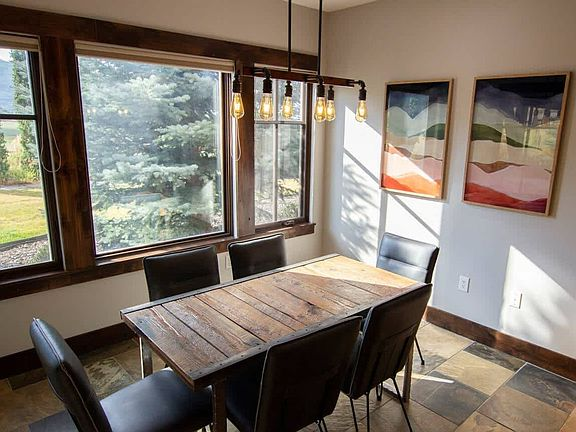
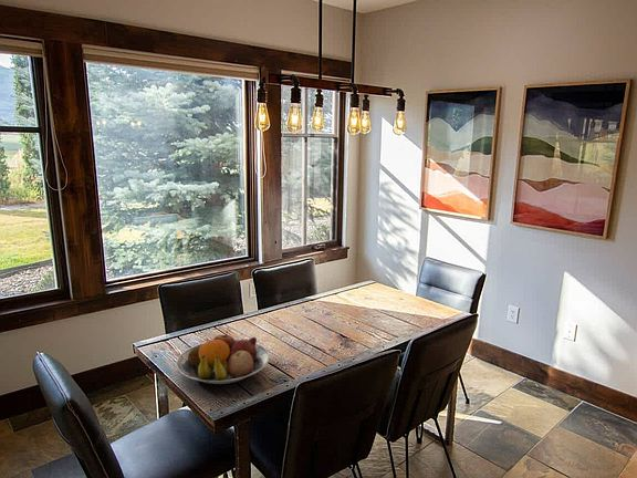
+ fruit bowl (222, 354)
